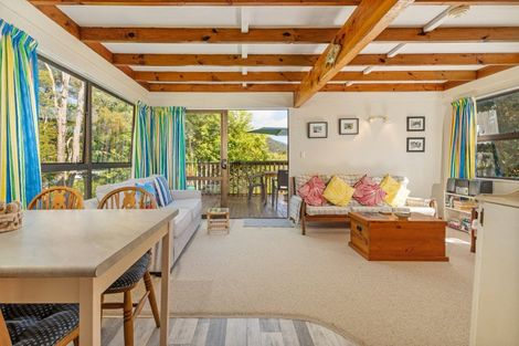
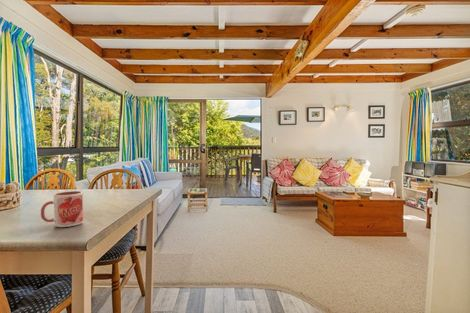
+ mug (62, 209)
